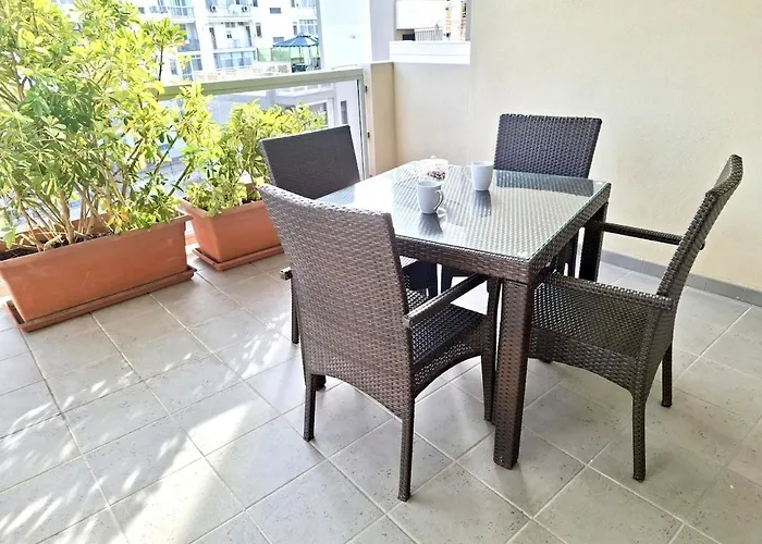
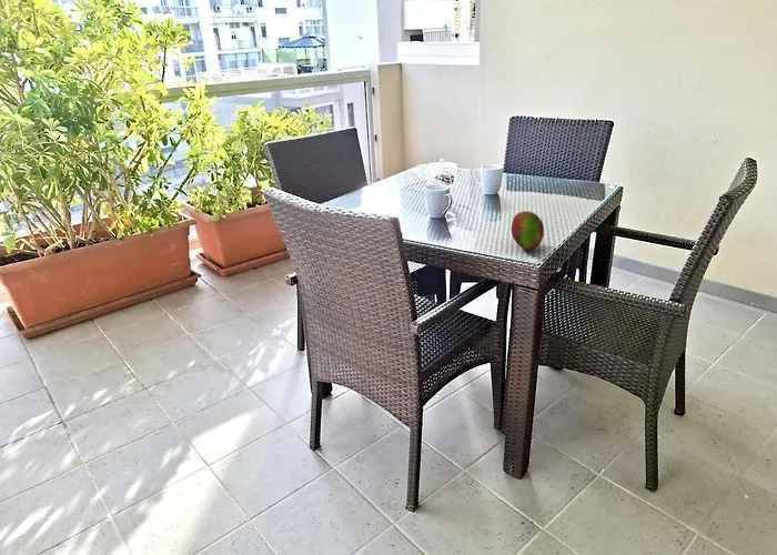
+ fruit (527, 230)
